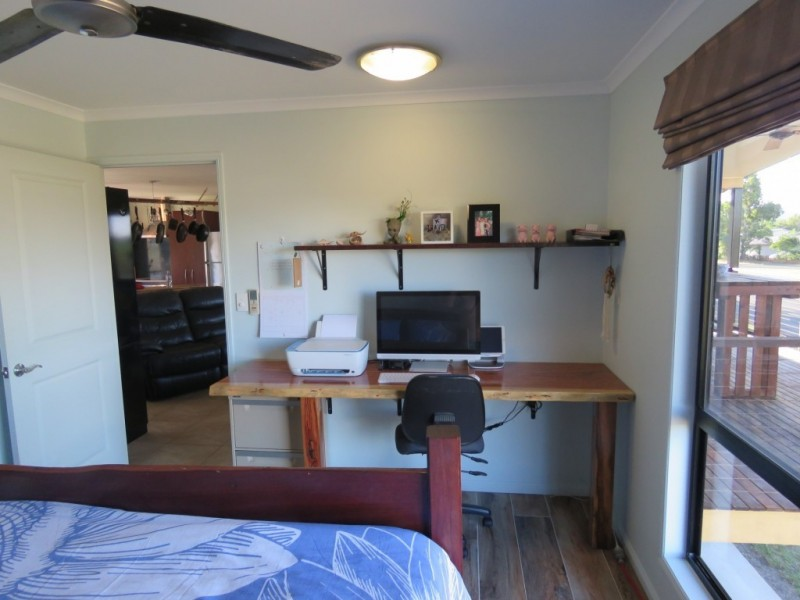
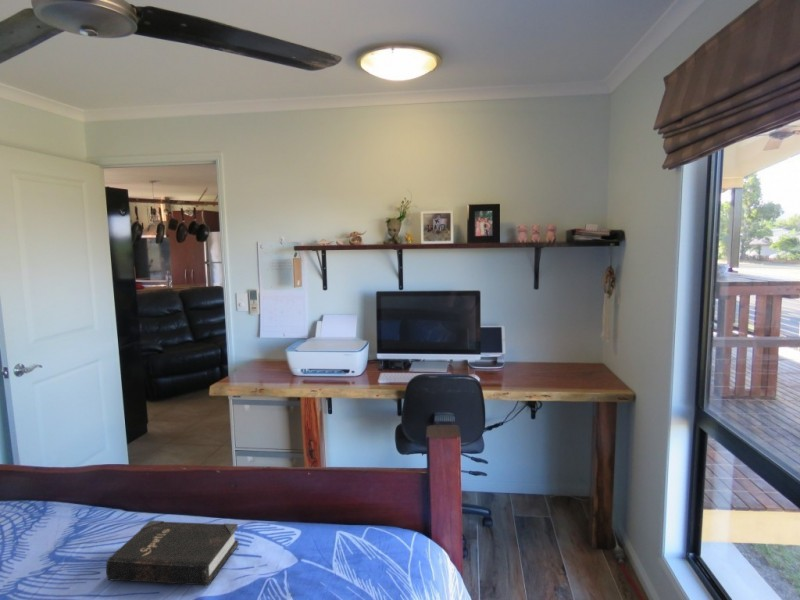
+ hardback book (176, 551)
